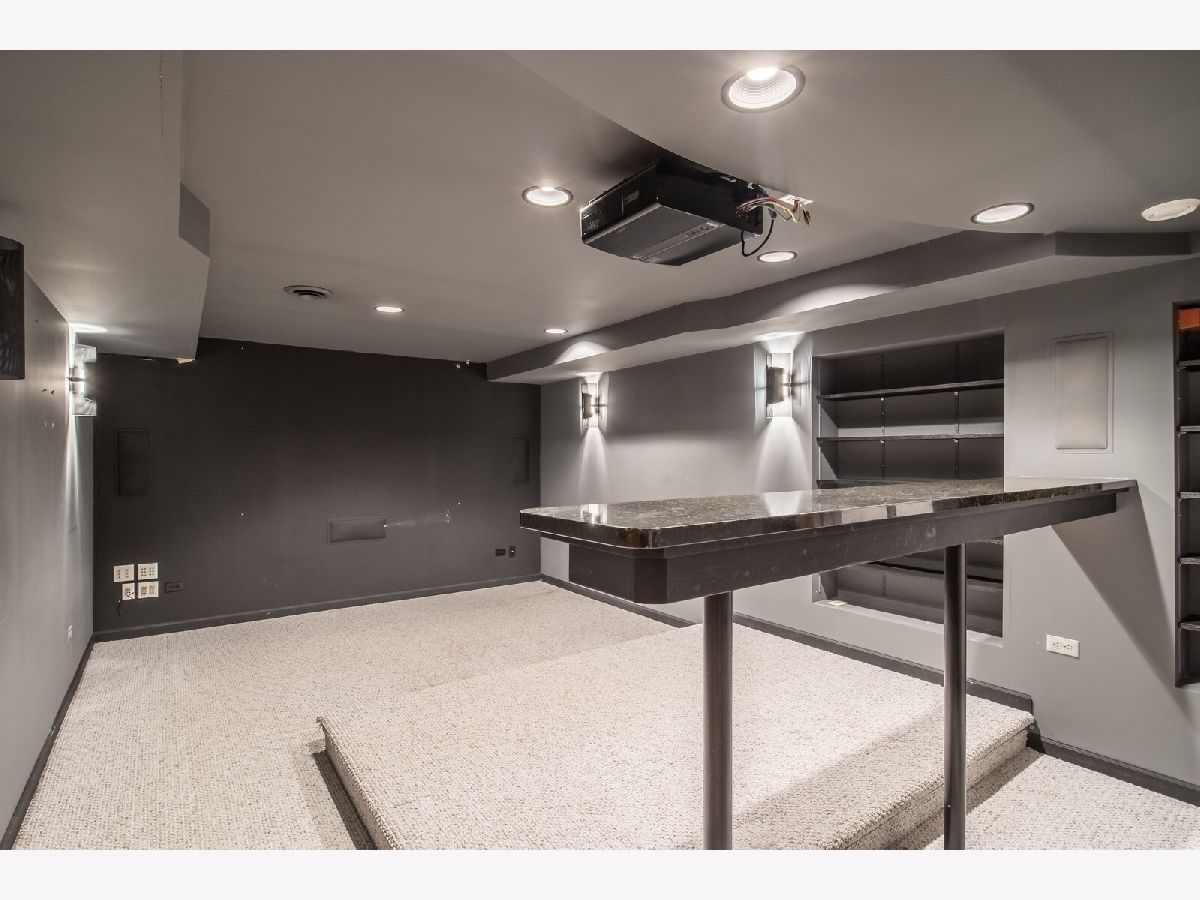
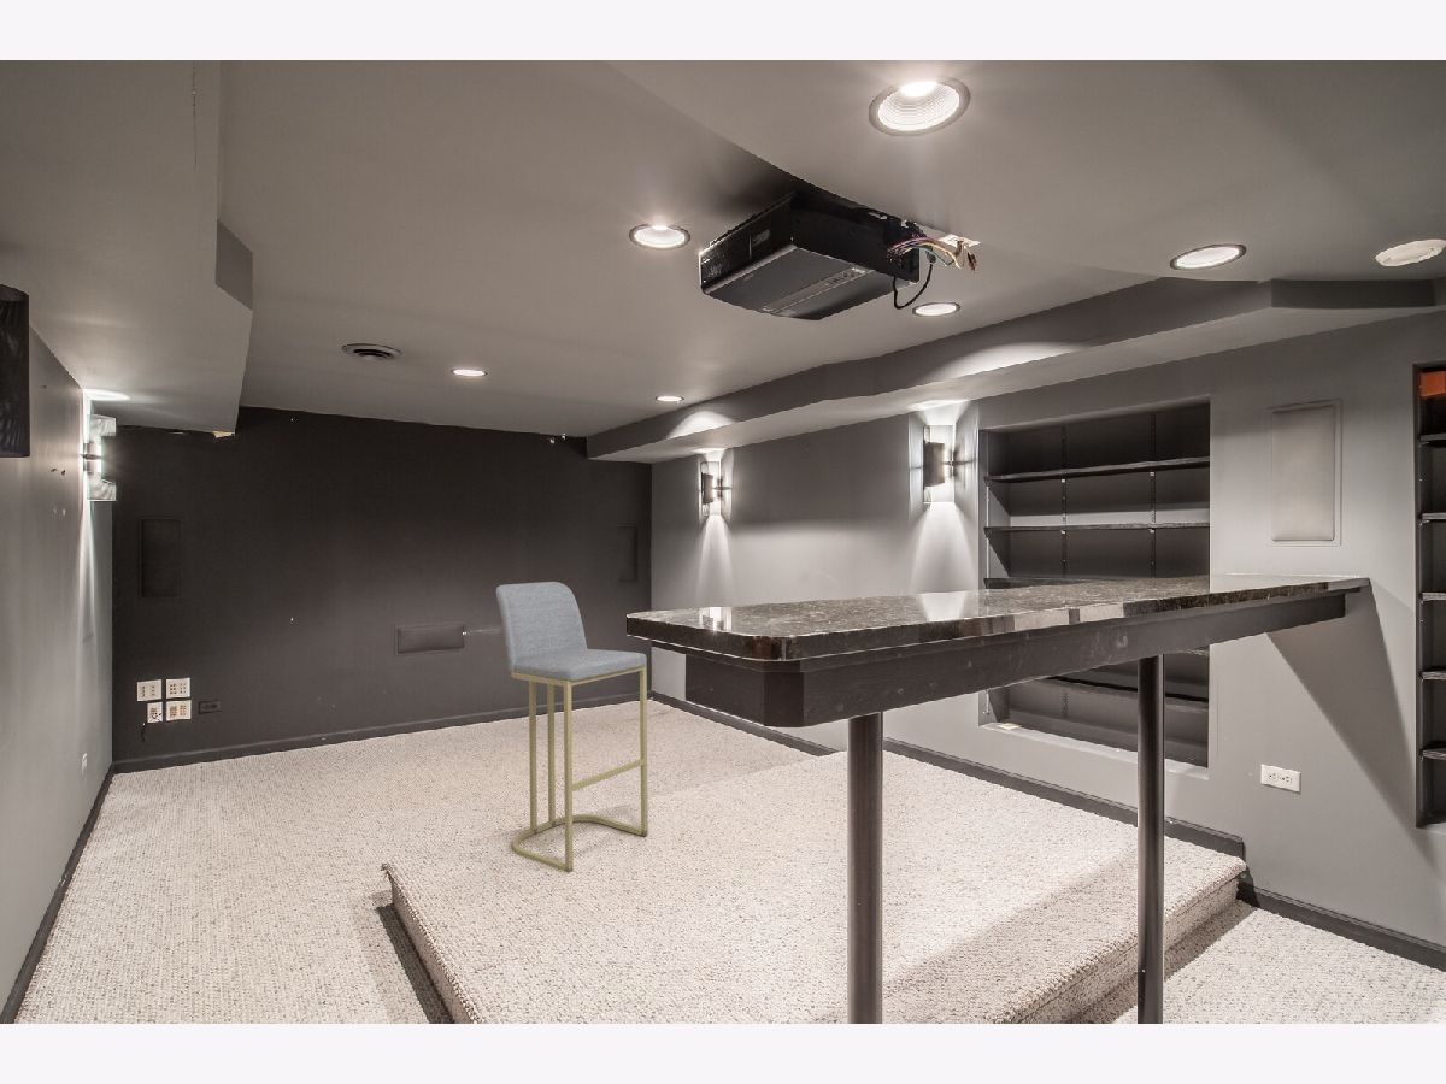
+ bar stool (569, 712)
